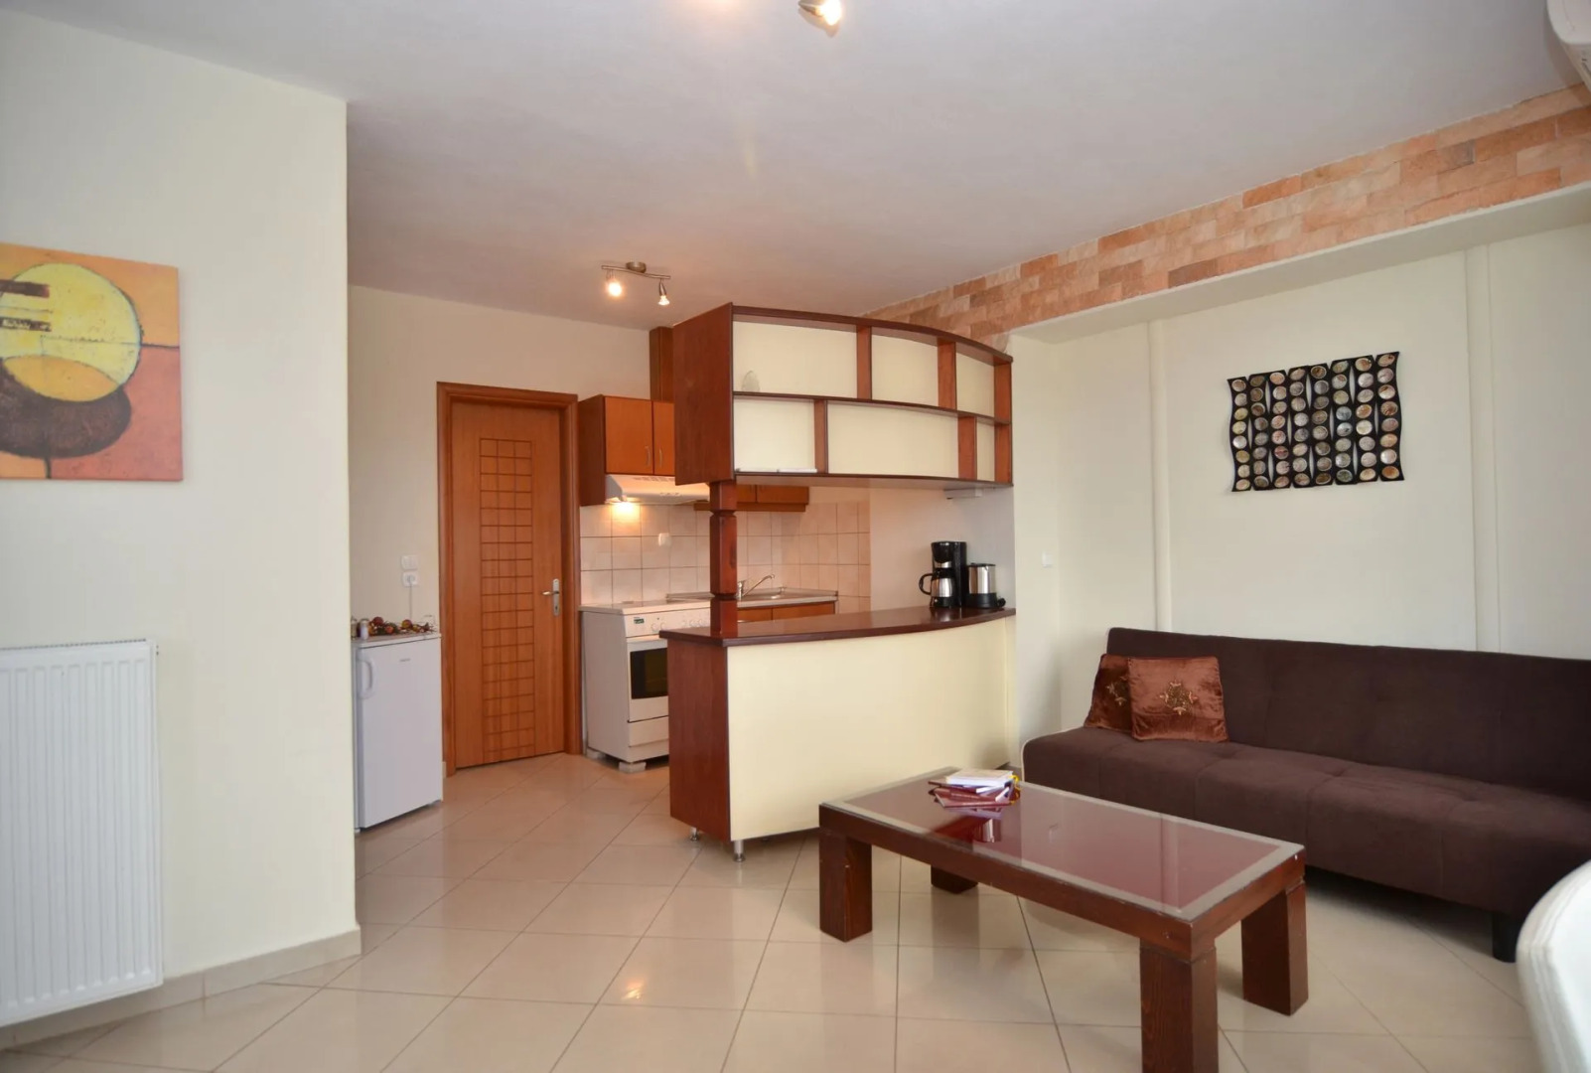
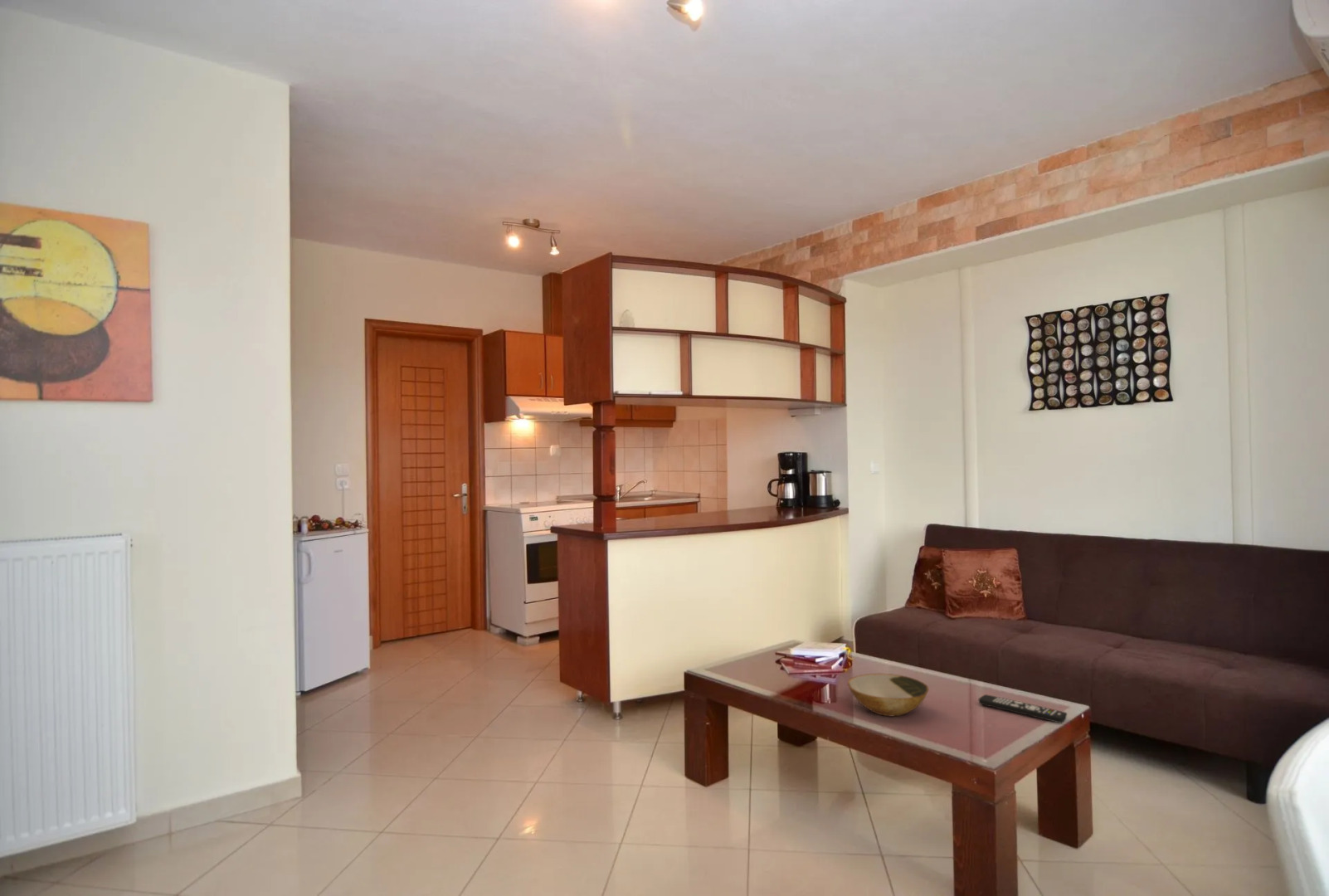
+ remote control (1021, 709)
+ bowl (888, 697)
